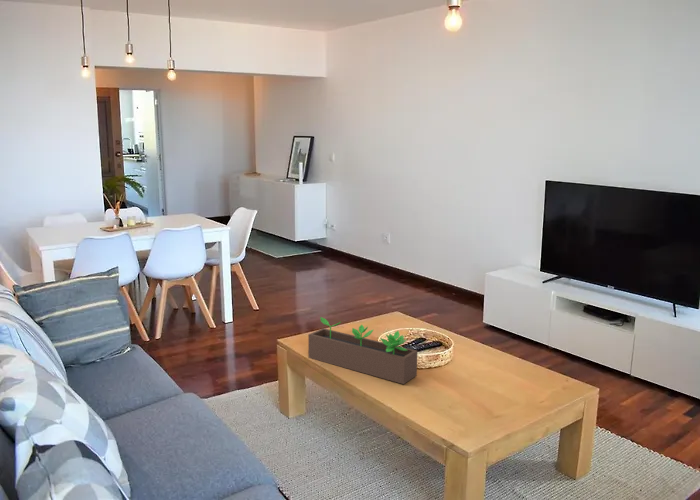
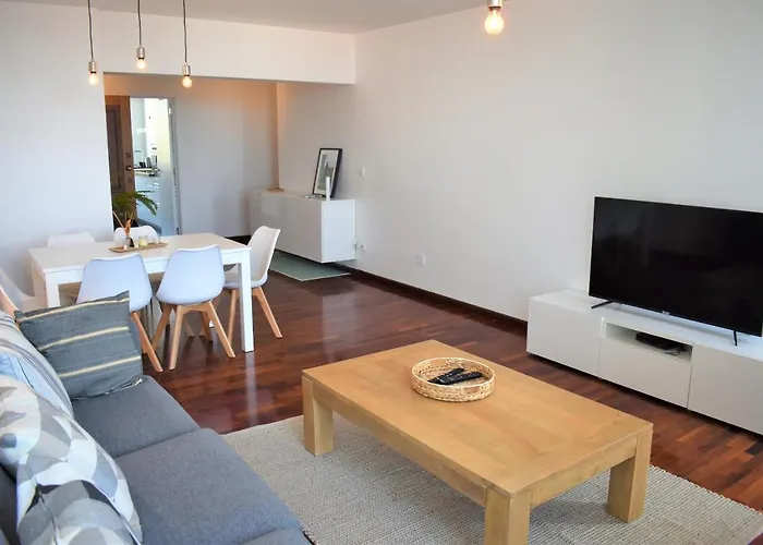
- succulent planter (360, 345)
